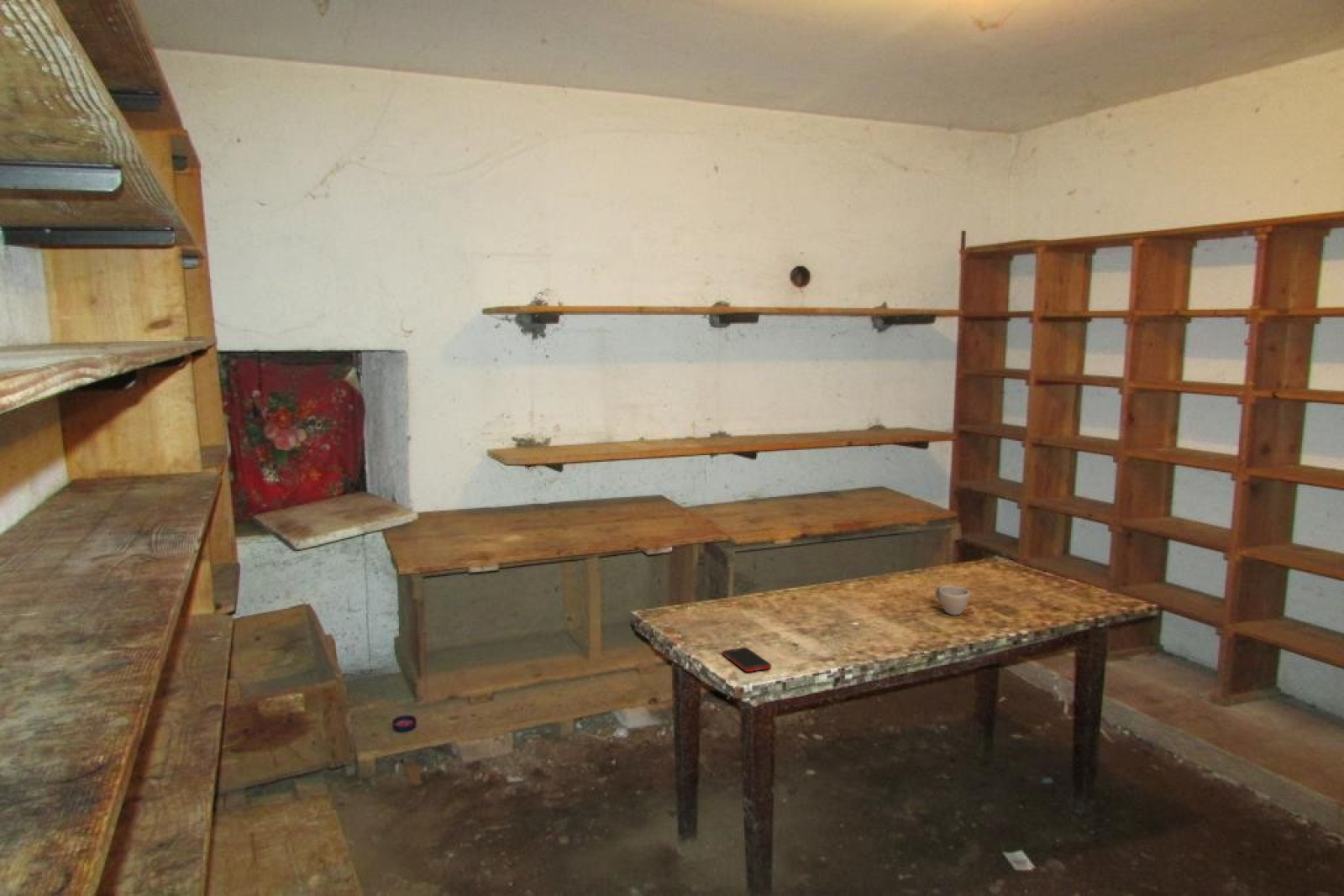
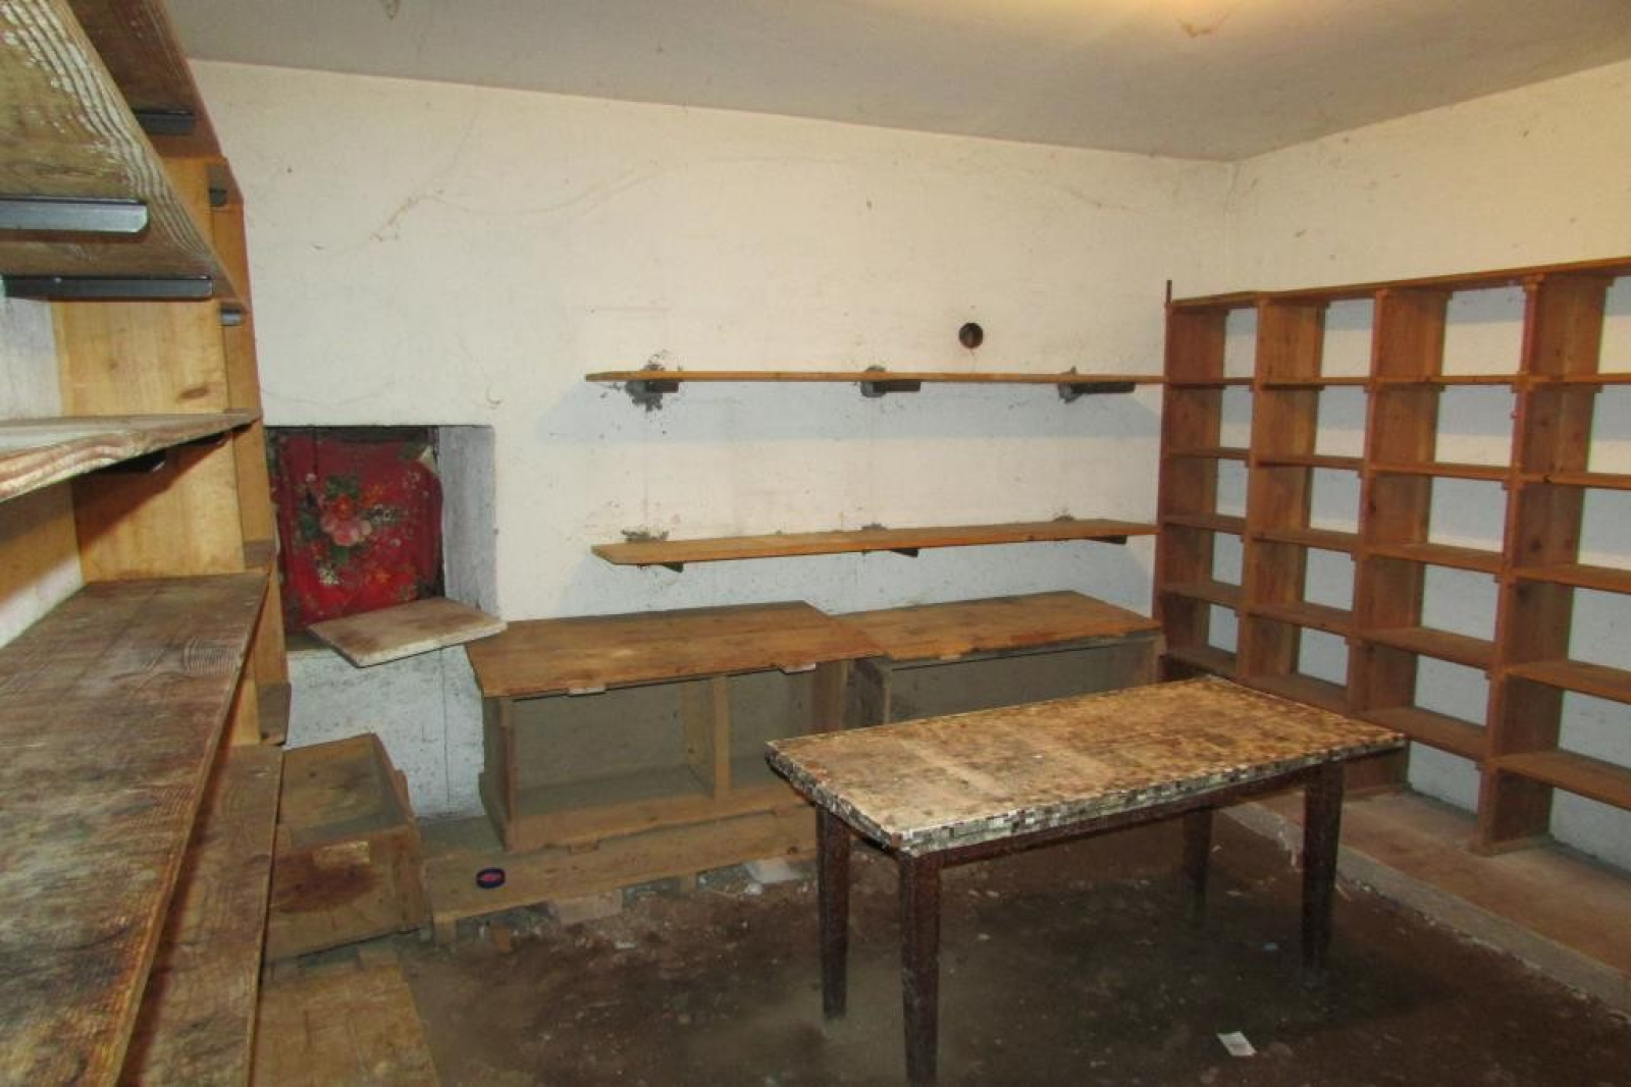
- cup (950, 600)
- cell phone (746, 659)
